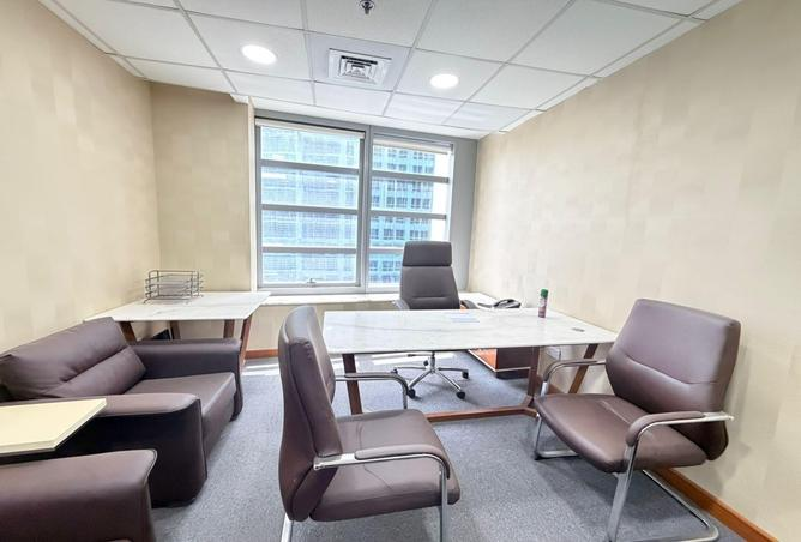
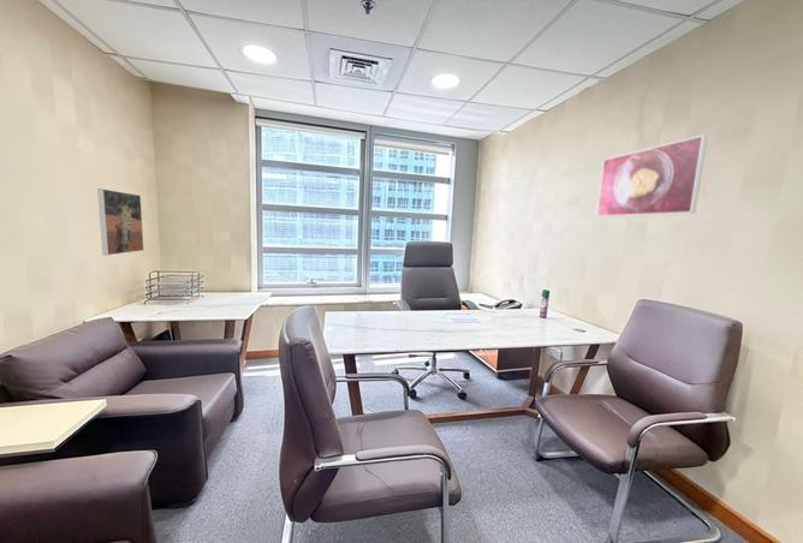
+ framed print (643, 181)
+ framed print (123, 222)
